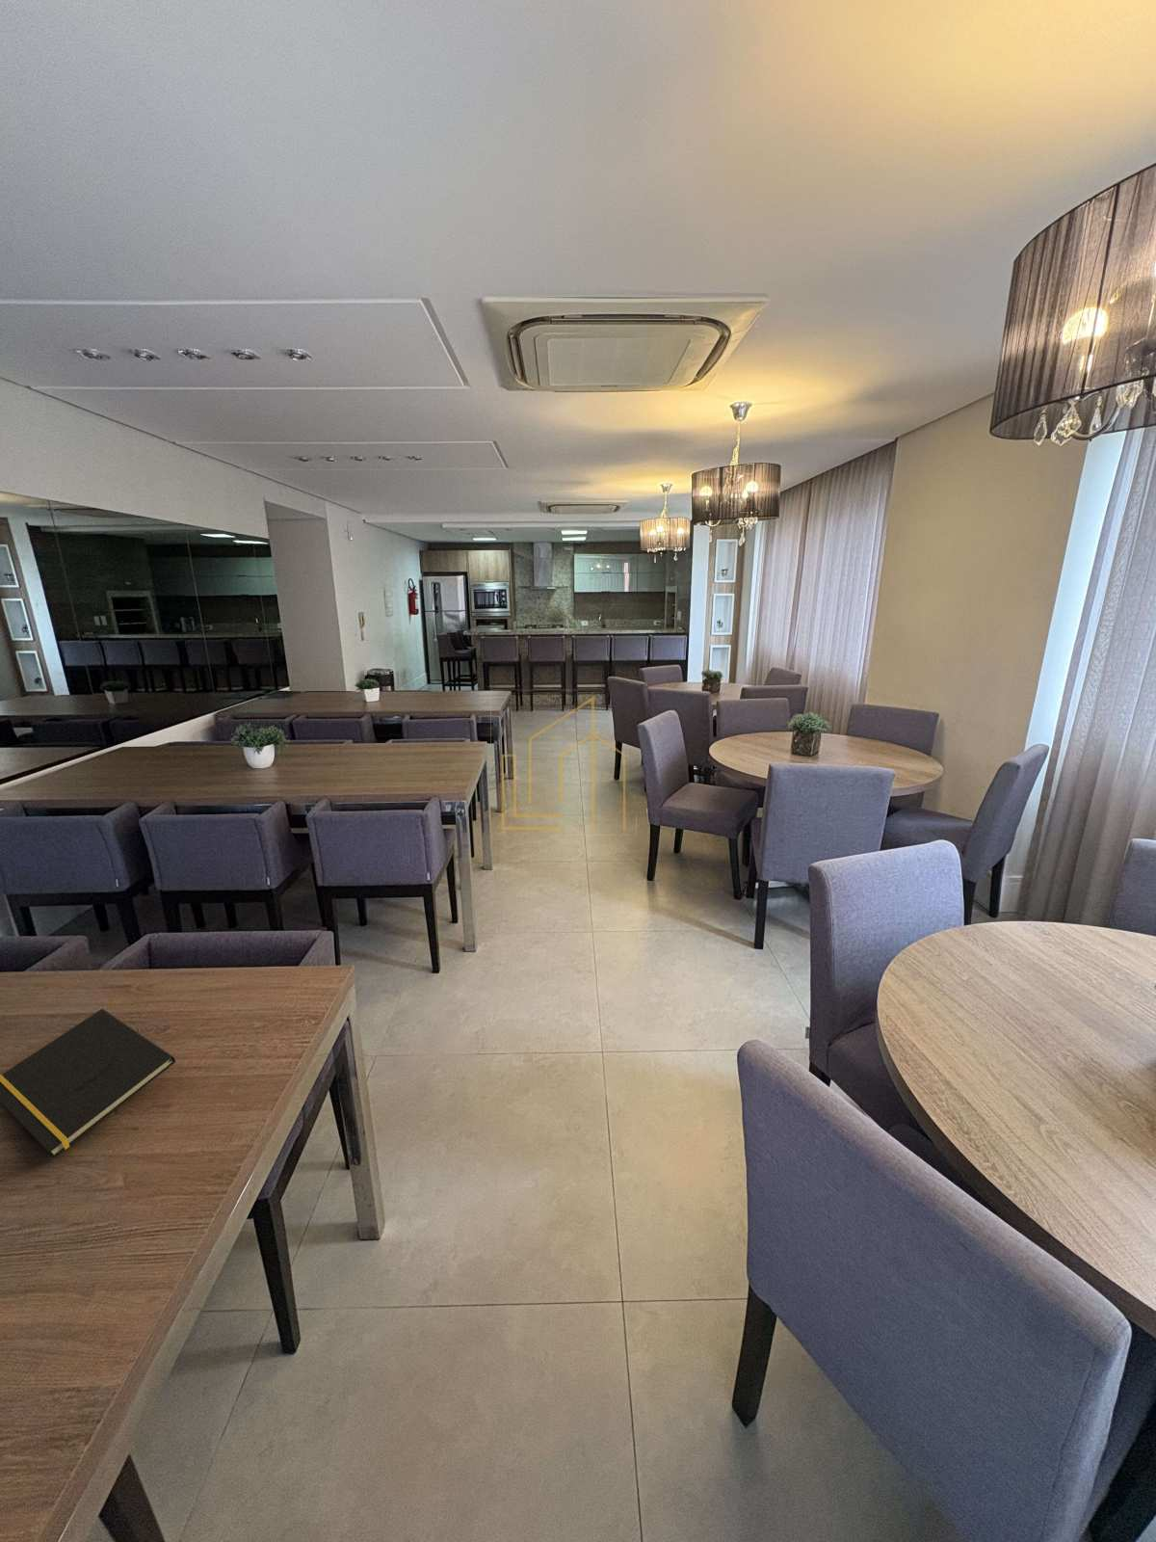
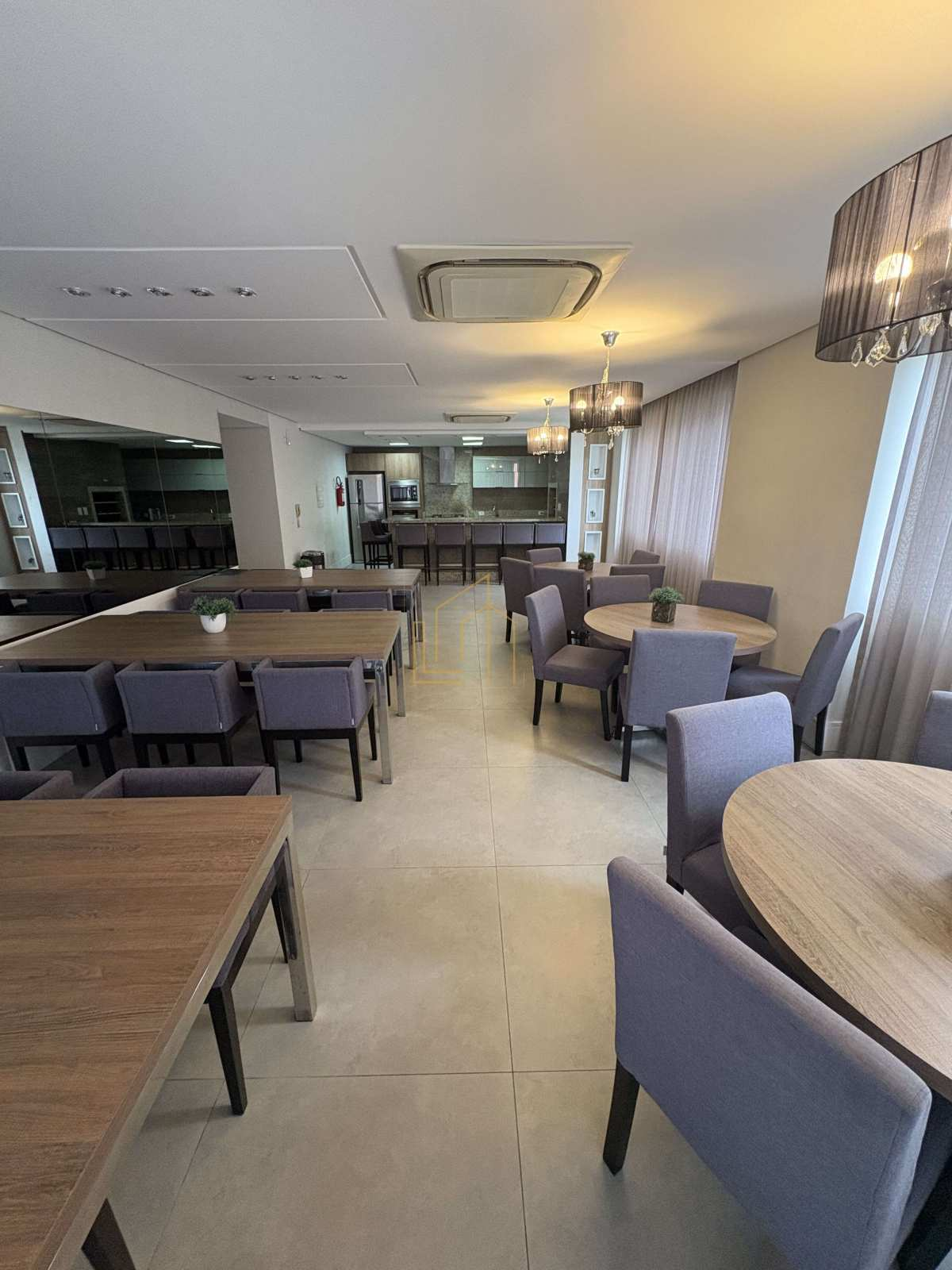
- notepad (81, 1073)
